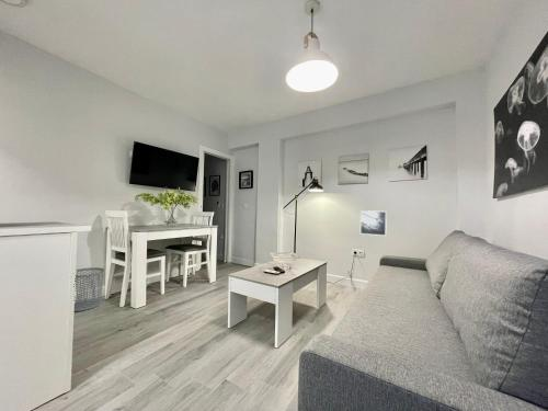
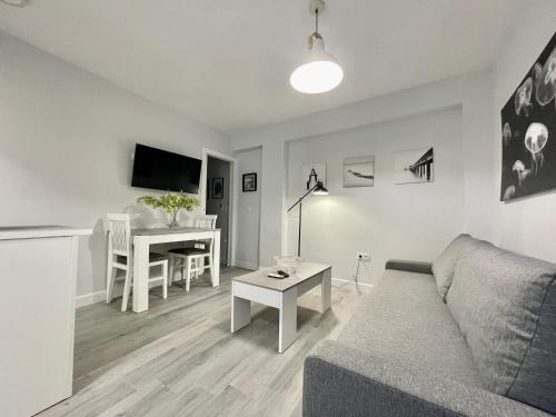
- waste bin (84, 288)
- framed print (373, 222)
